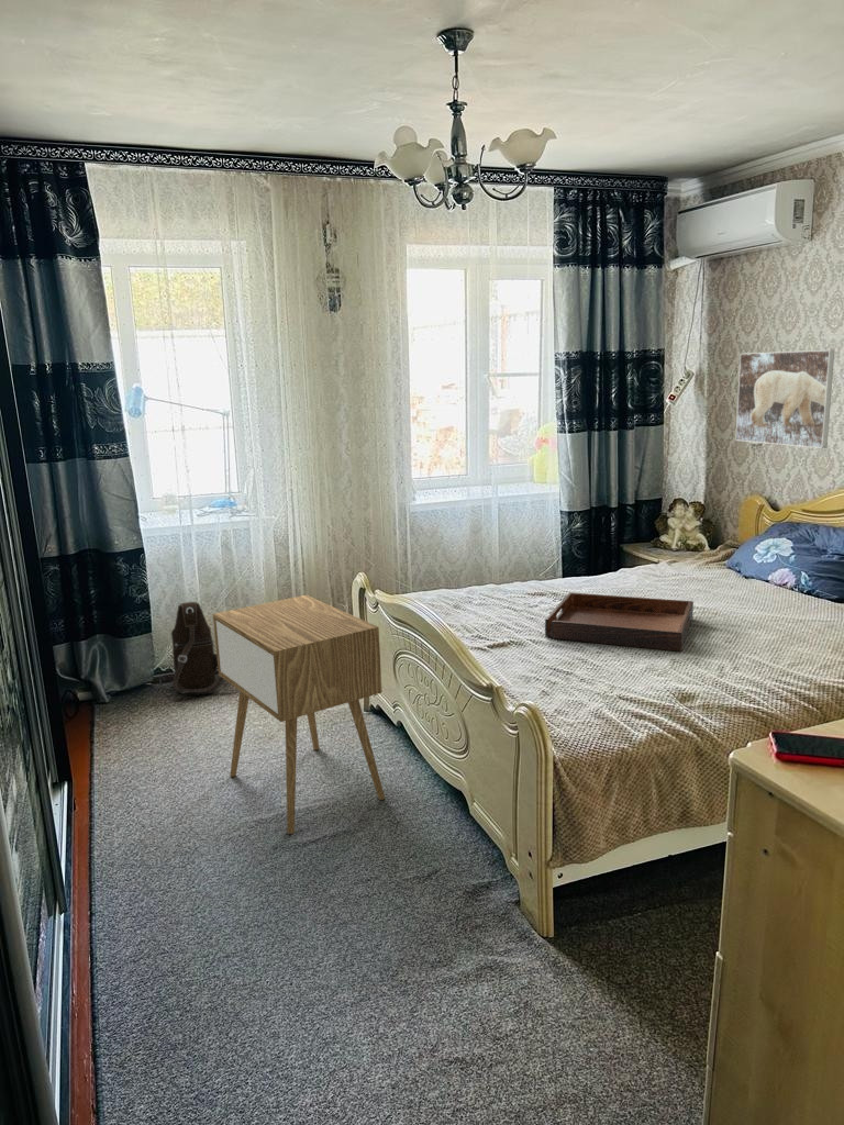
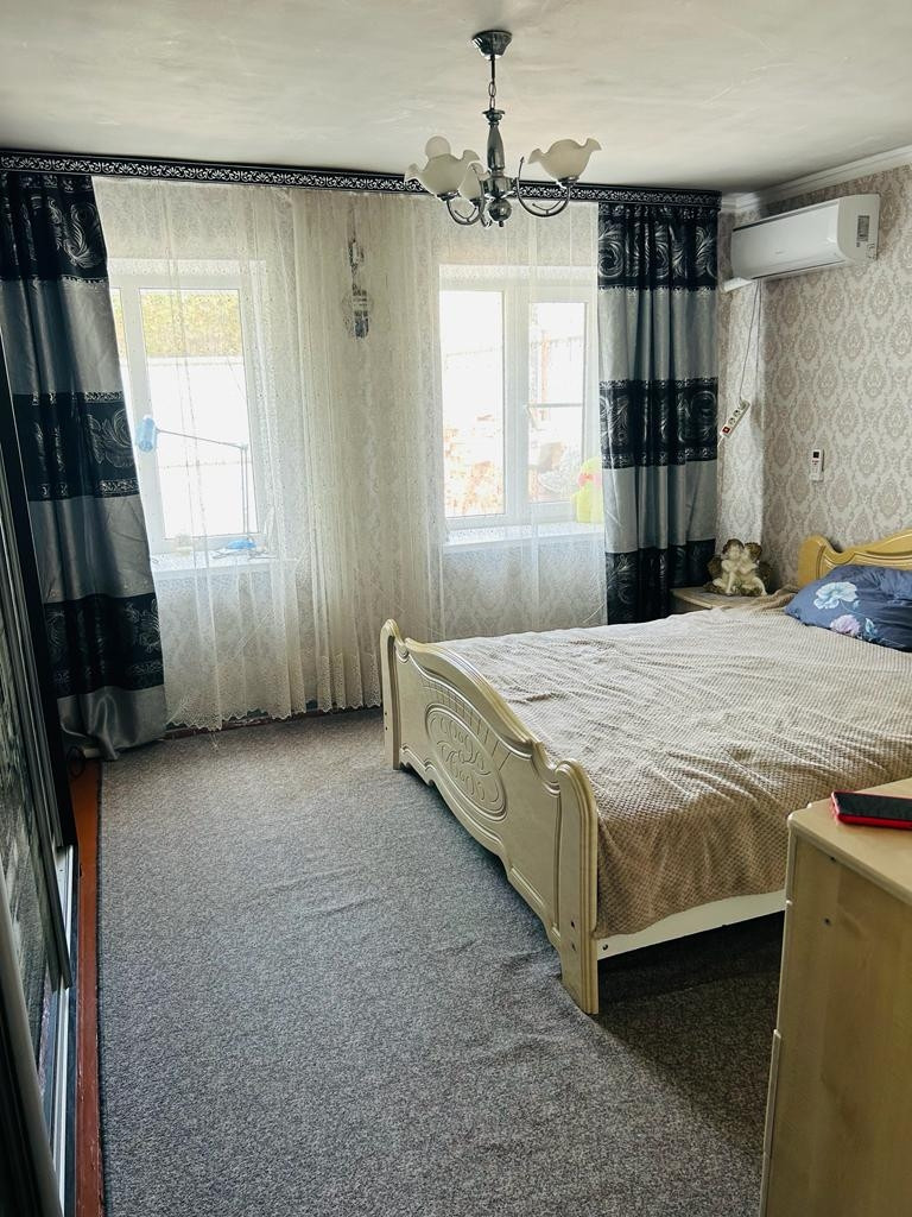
- serving tray (620, 619)
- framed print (781, 398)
- nightstand (299, 705)
- shoulder bag (197, 644)
